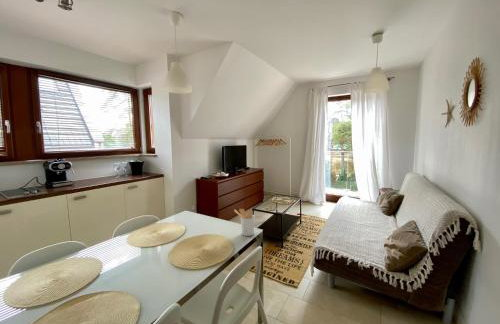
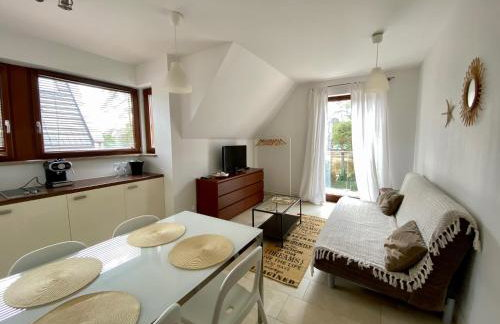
- utensil holder (244, 221)
